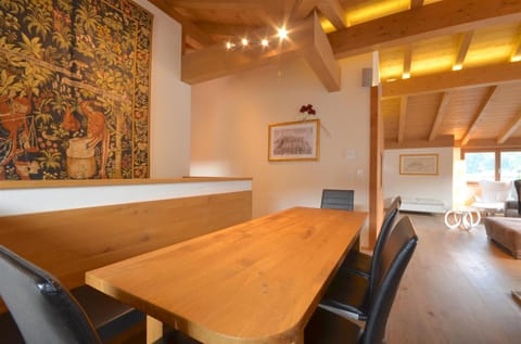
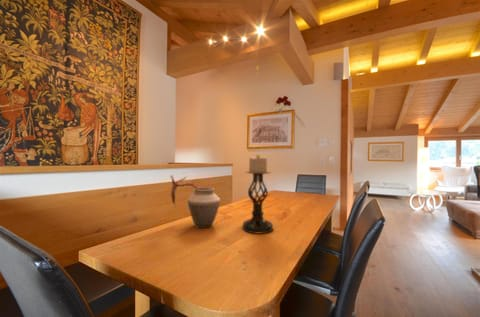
+ vase (195, 200)
+ candle holder (258, 191)
